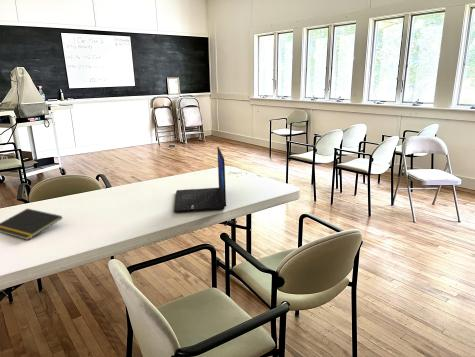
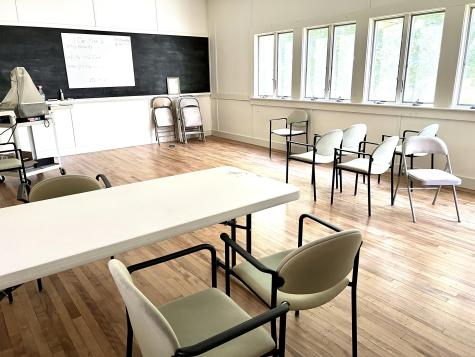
- laptop (198, 189)
- notepad (27, 223)
